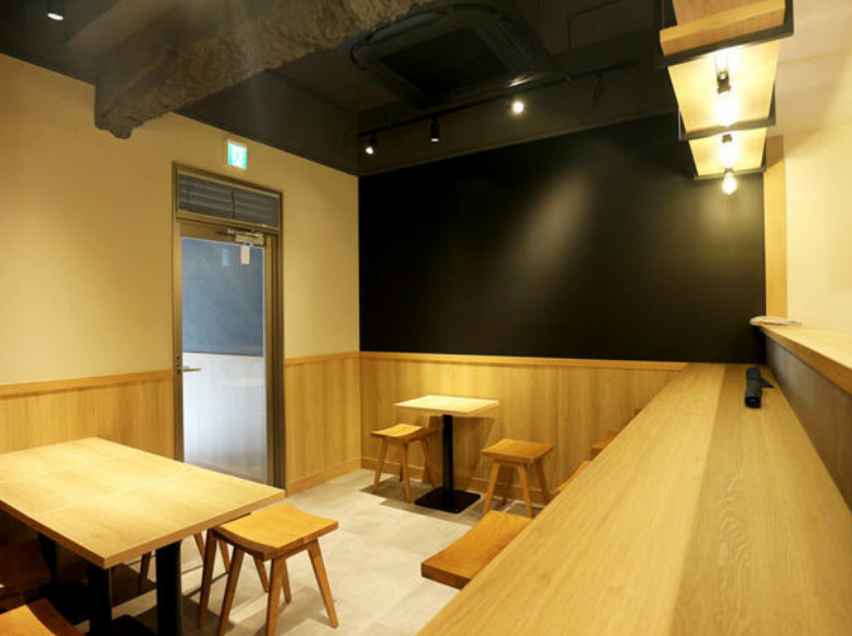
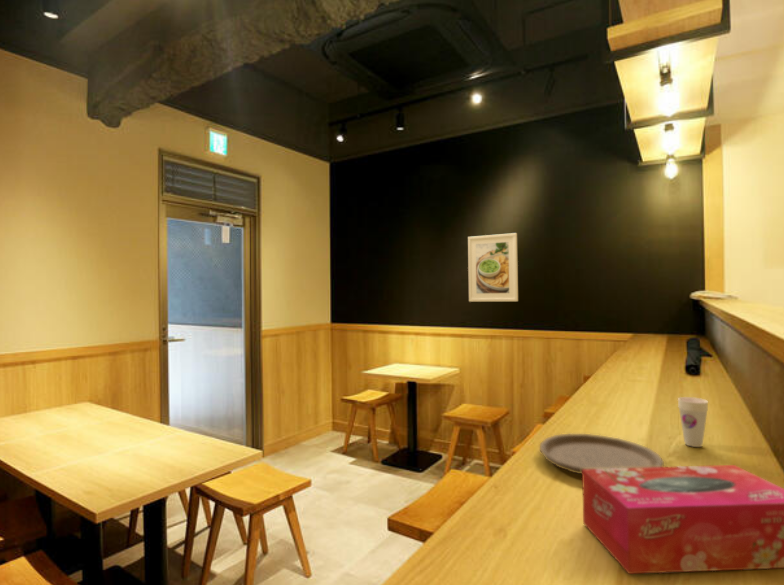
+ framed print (492, 268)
+ plate (598, 455)
+ cup (693, 422)
+ tissue box (687, 513)
